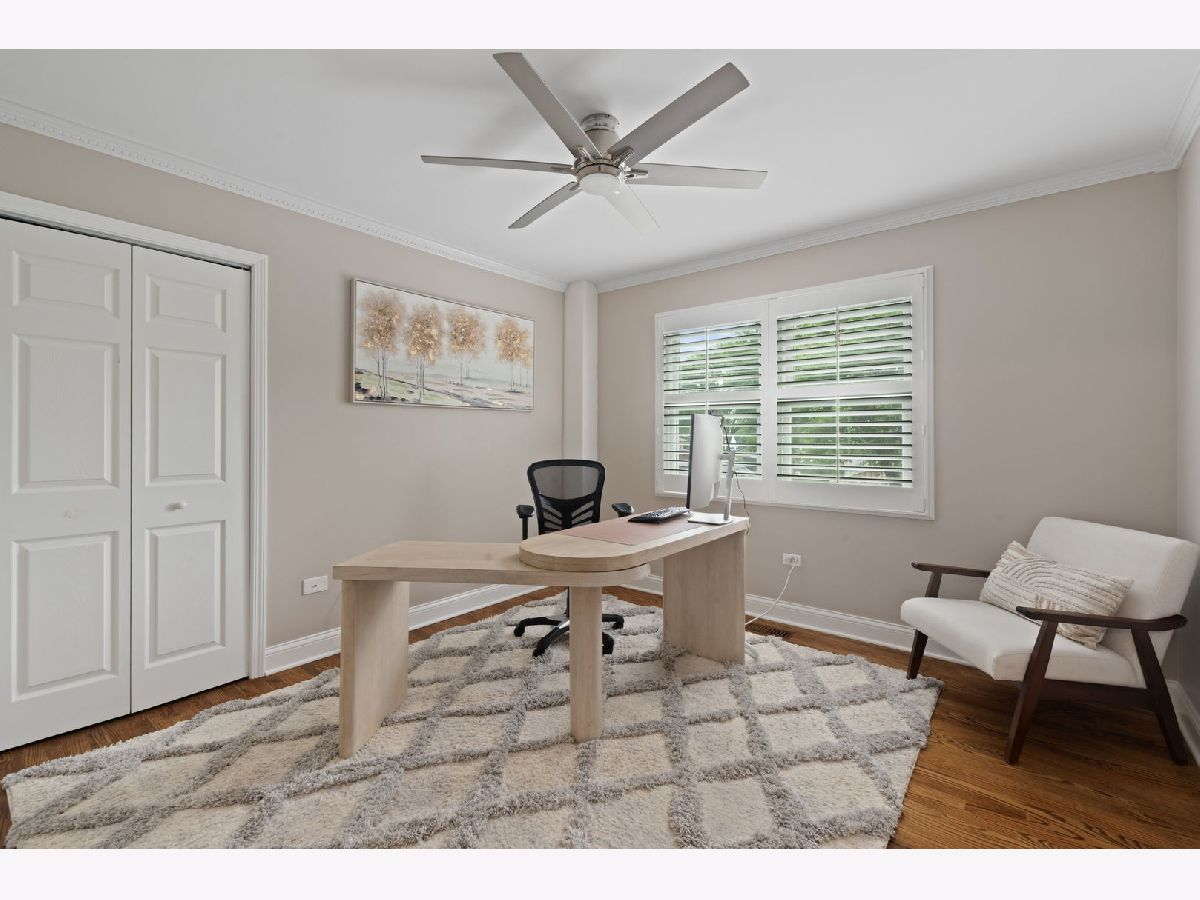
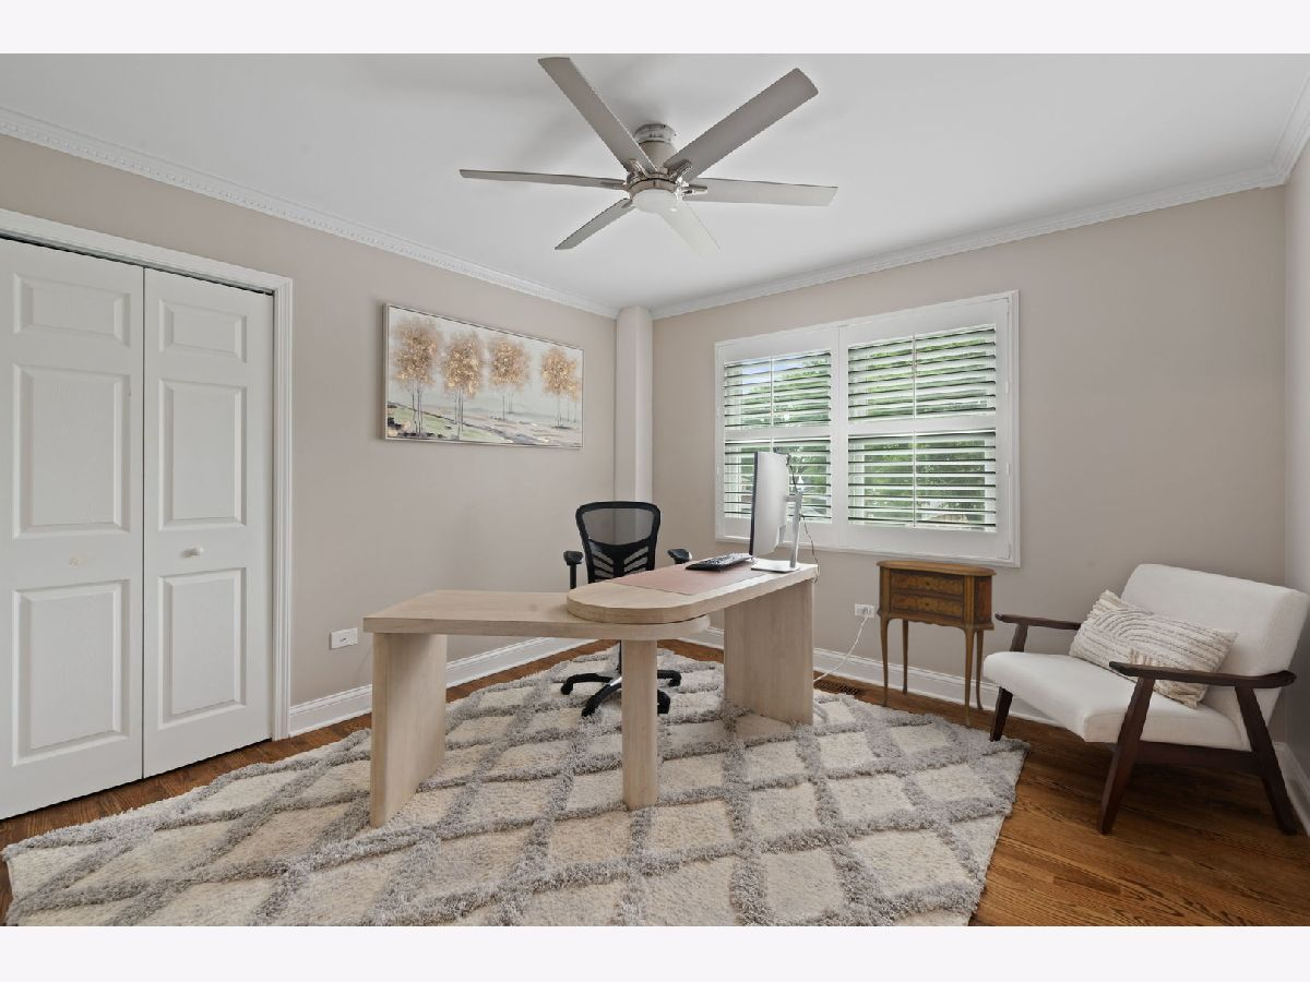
+ side table (937, 624)
